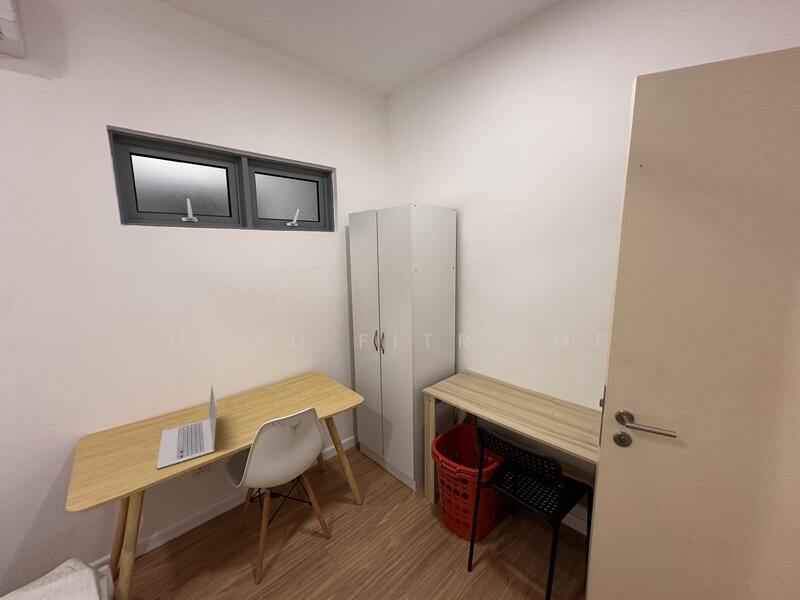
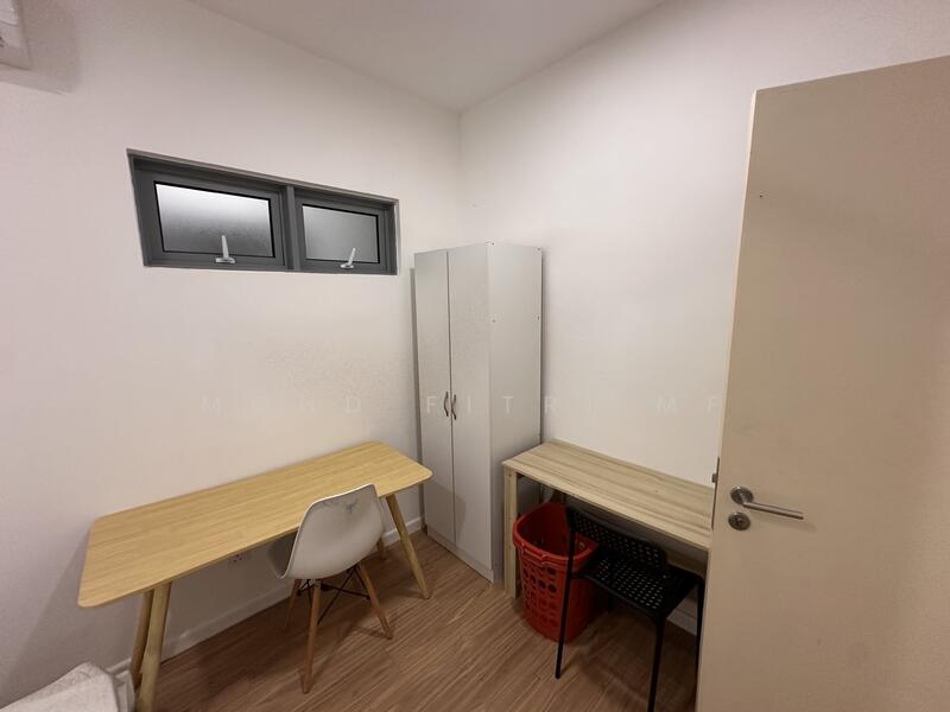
- laptop (188, 424)
